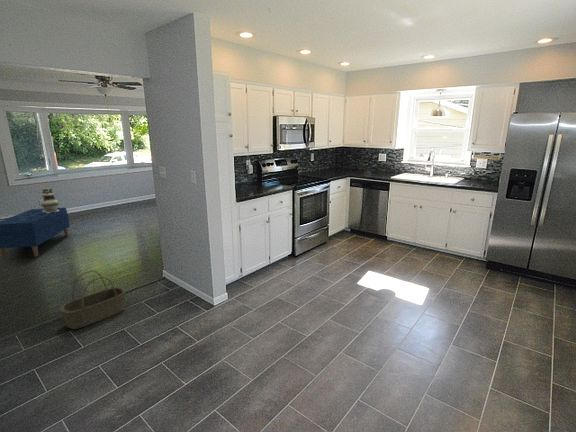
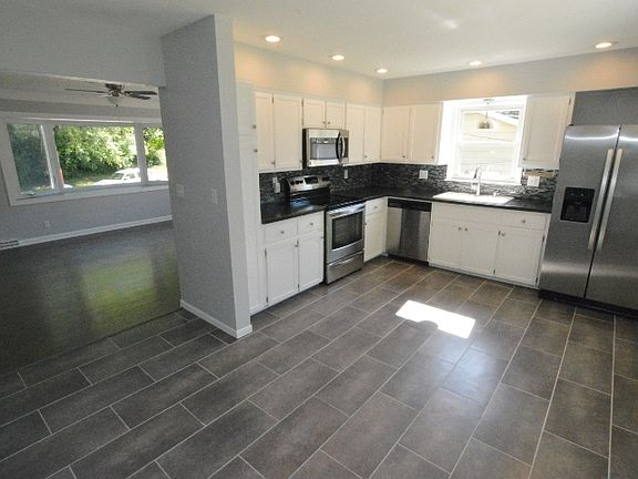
- decorative urn (49, 199)
- bench (35, 230)
- basket (93, 295)
